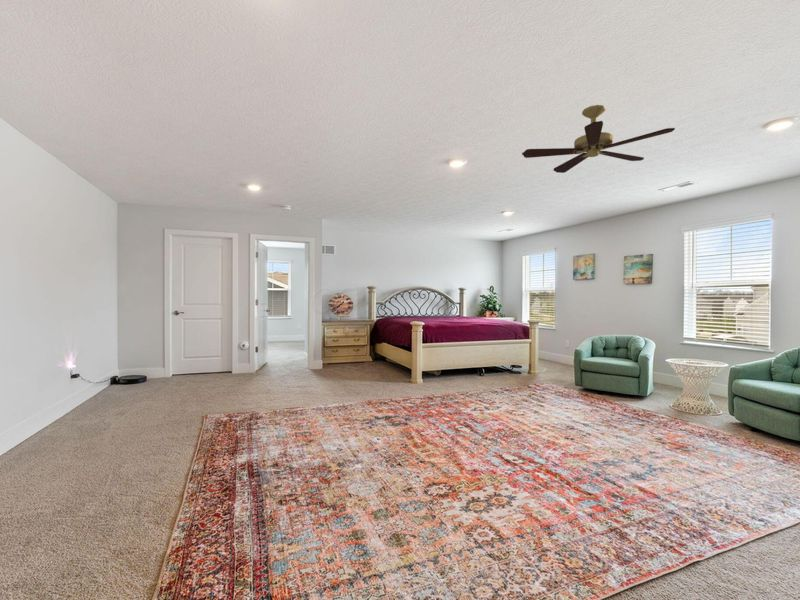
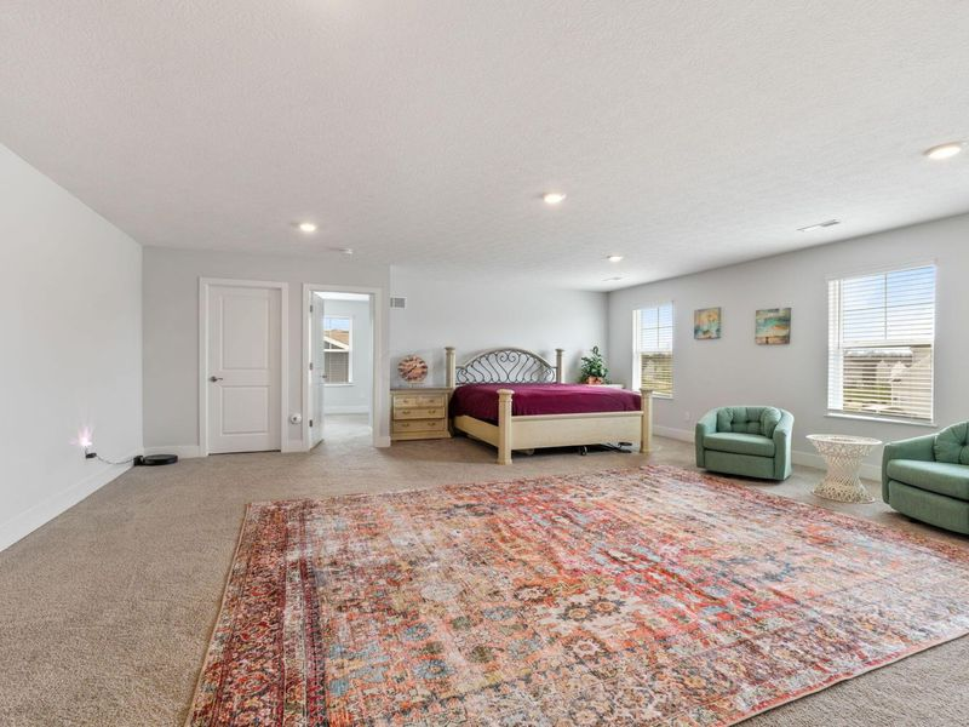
- ceiling fan (592, 130)
